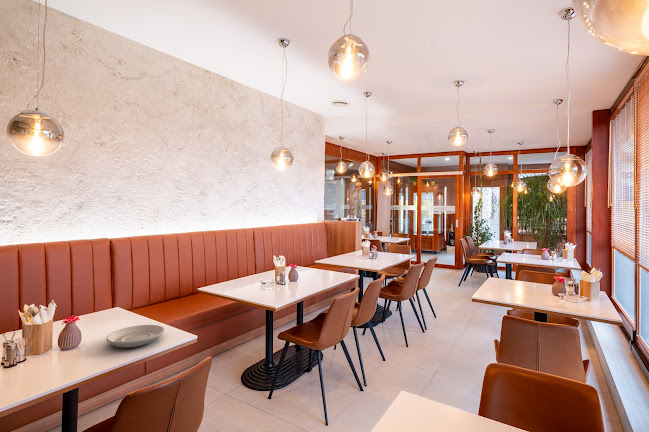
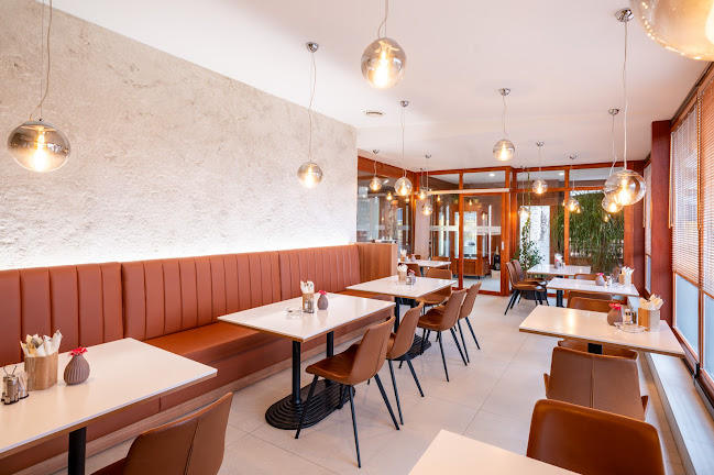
- plate (136, 336)
